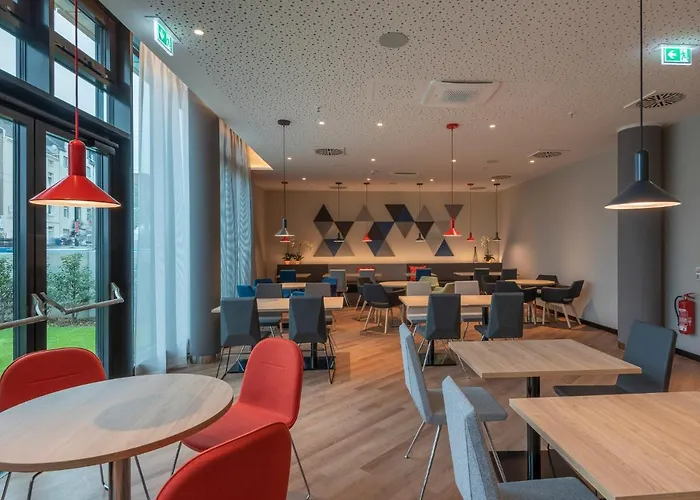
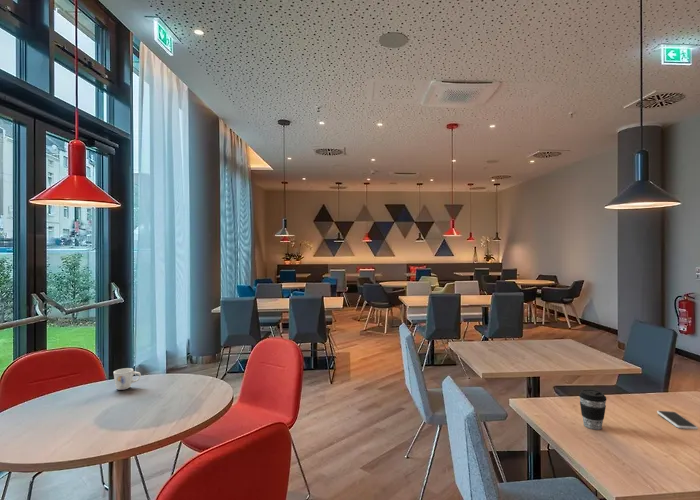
+ mug (127, 379)
+ coffee cup (592, 409)
+ smartphone (676, 419)
